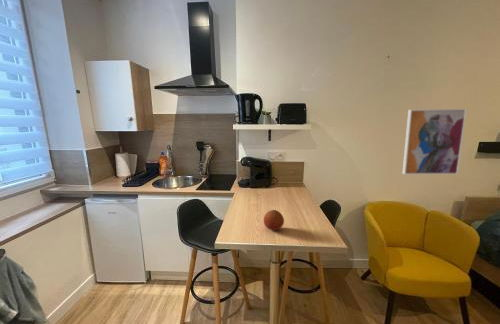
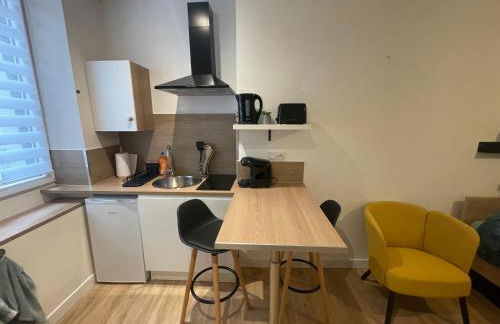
- fruit (273, 219)
- wall art (433, 142)
